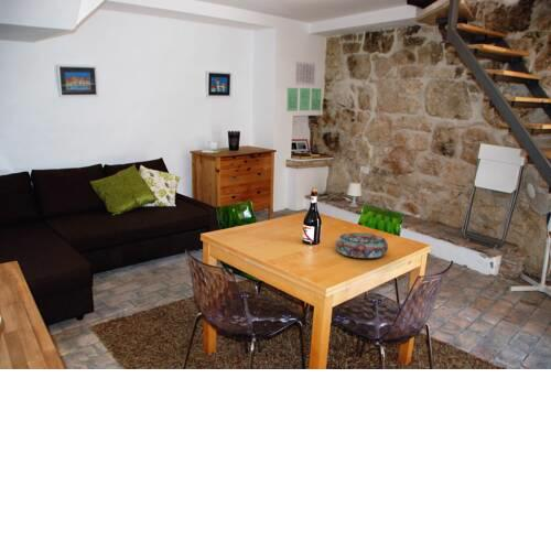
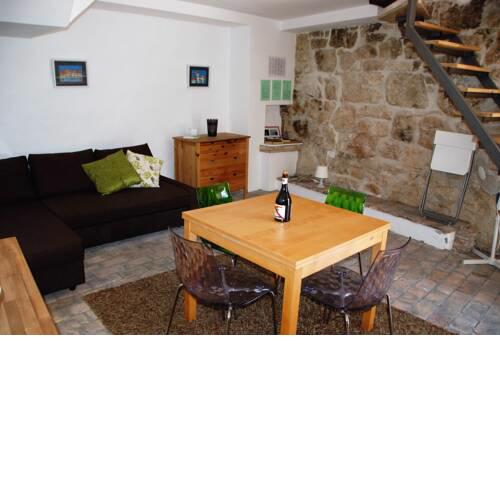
- decorative bowl (361, 245)
